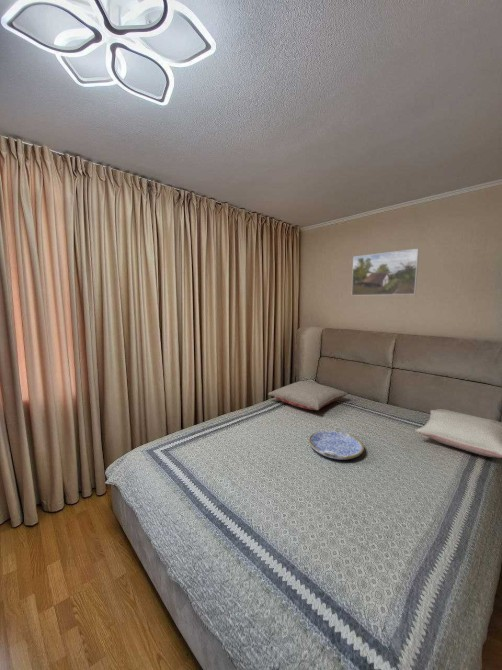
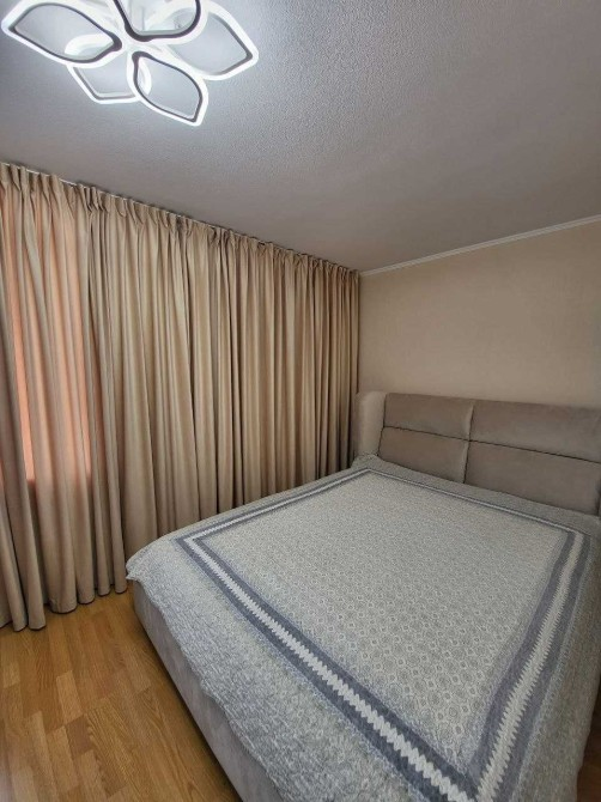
- pillow (464, 431)
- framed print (382, 274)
- pillow (307, 393)
- serving tray (335, 443)
